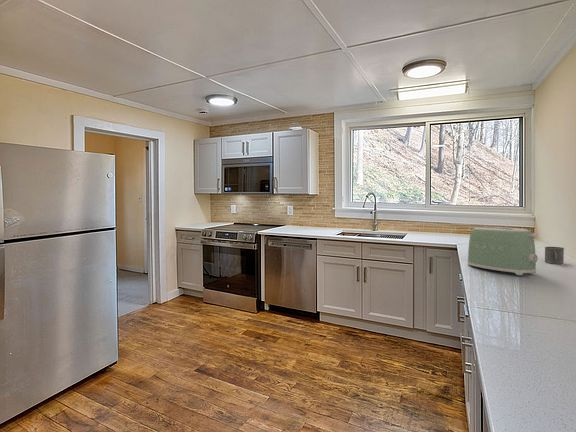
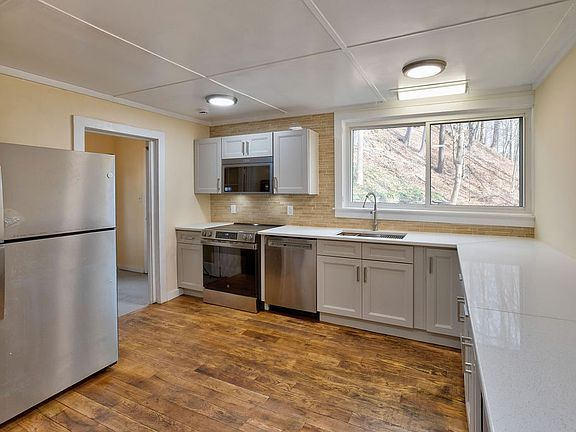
- toaster (499, 248)
- mug (554, 255)
